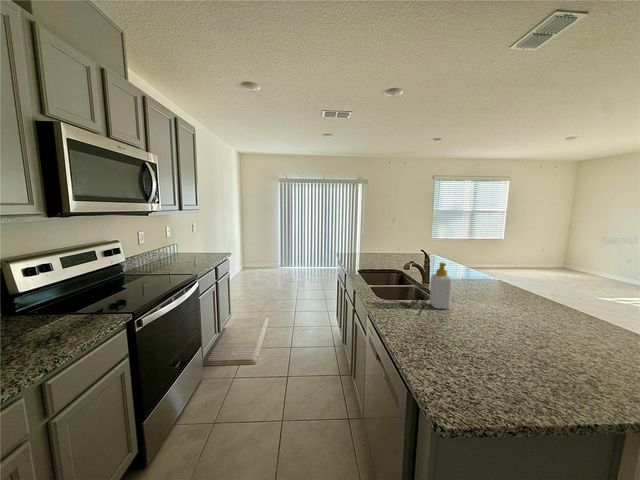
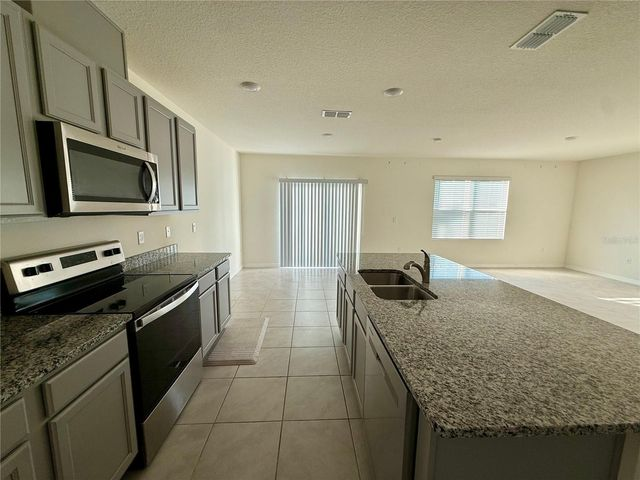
- soap bottle (440, 284)
